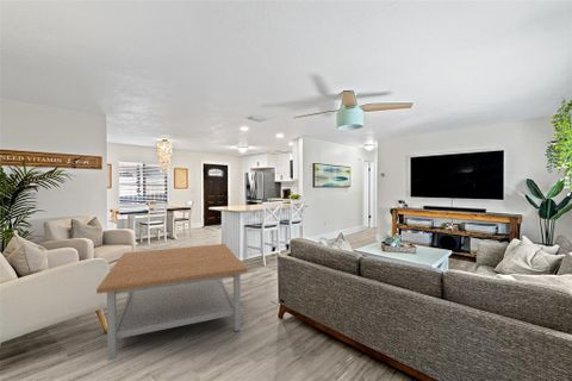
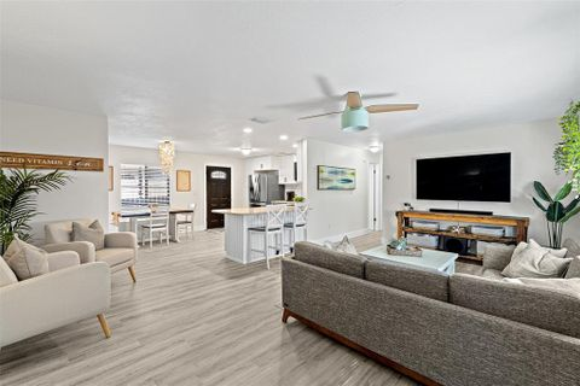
- coffee table (179, 287)
